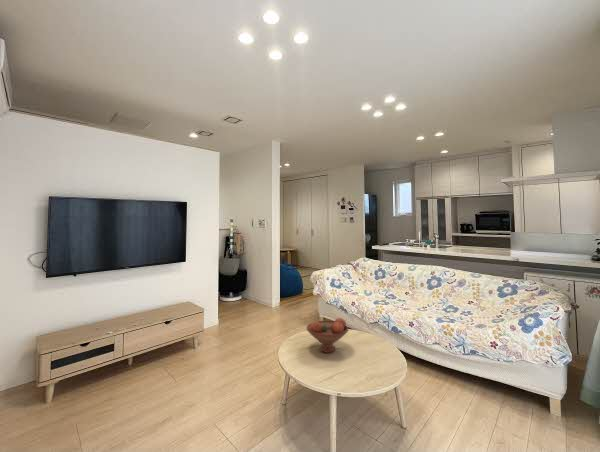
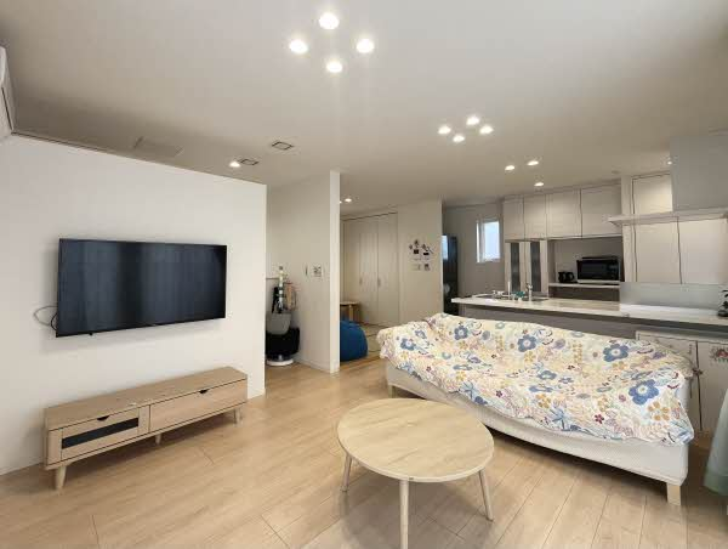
- fruit bowl (327, 334)
